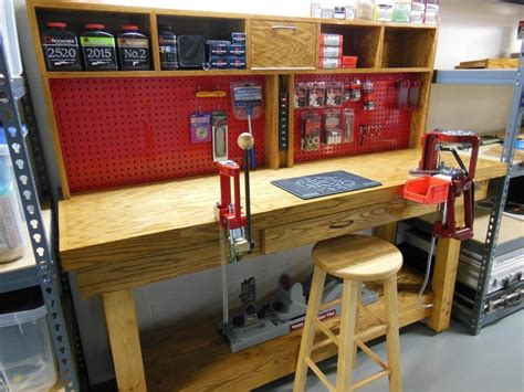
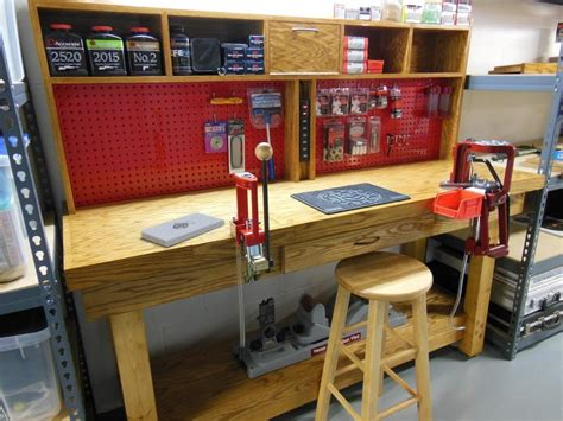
+ notepad (183, 228)
